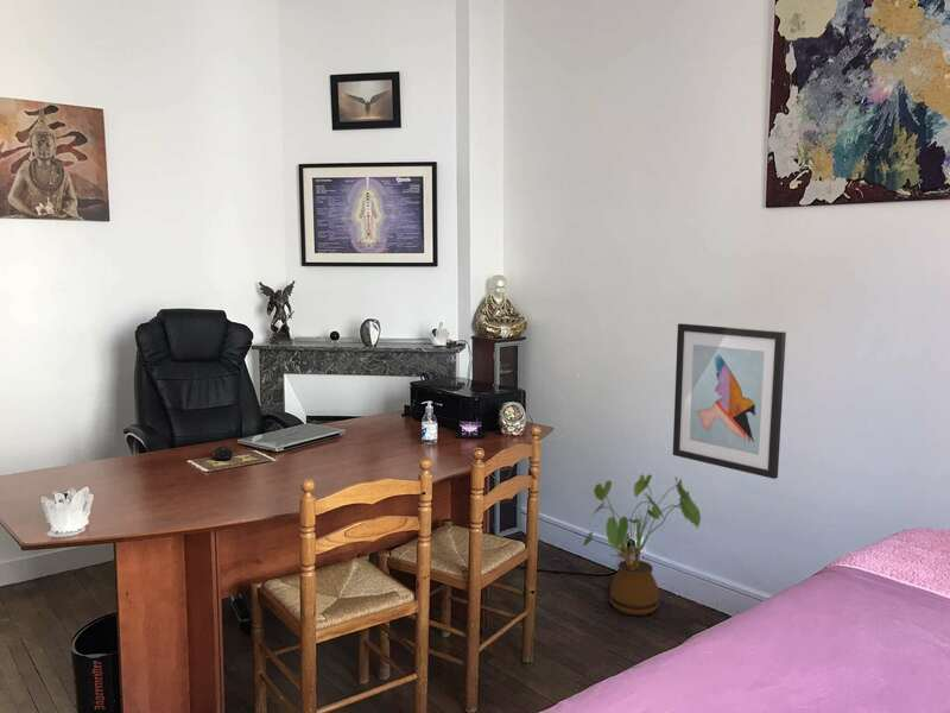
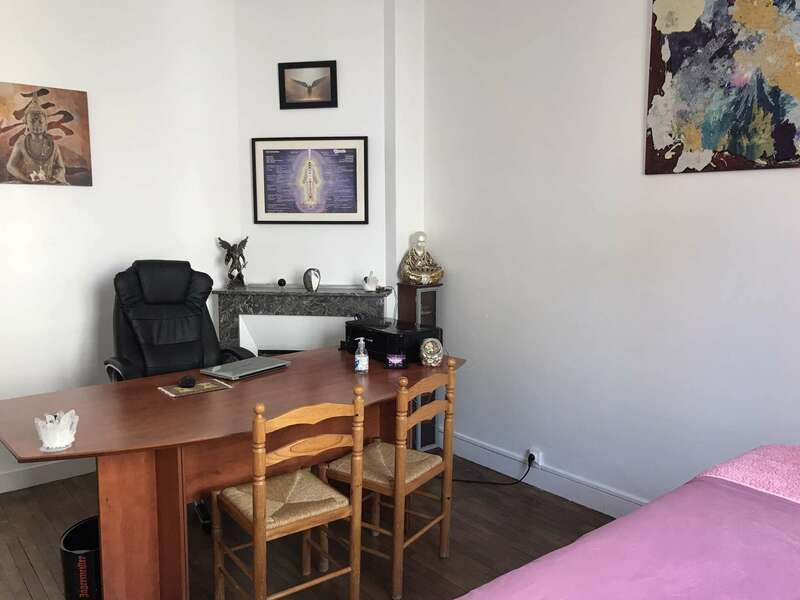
- house plant (636, 545)
- wall art (726, 397)
